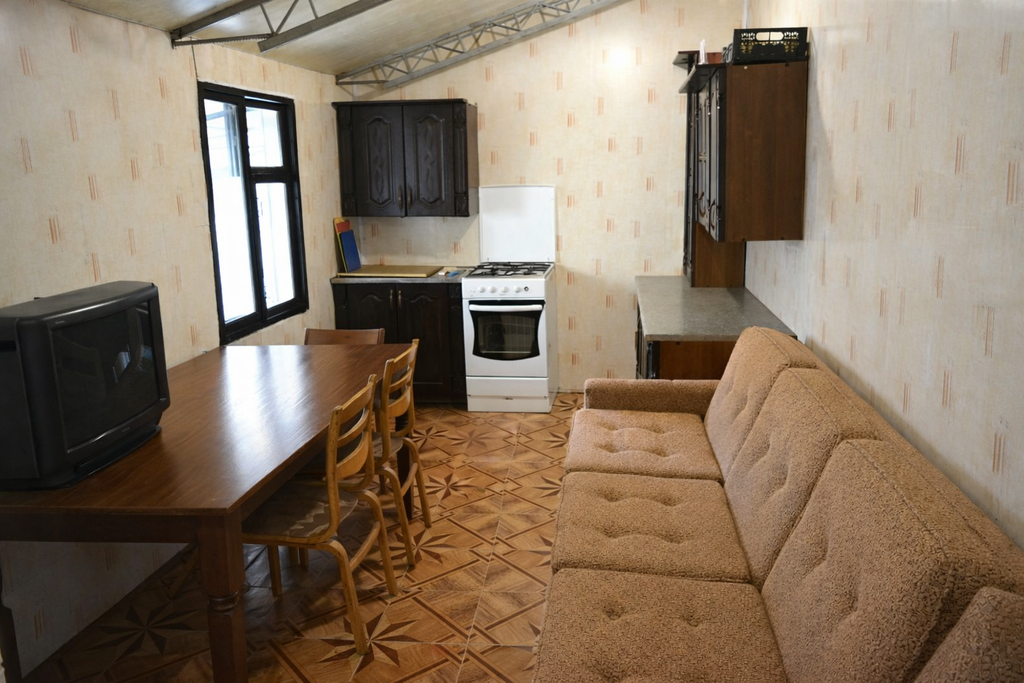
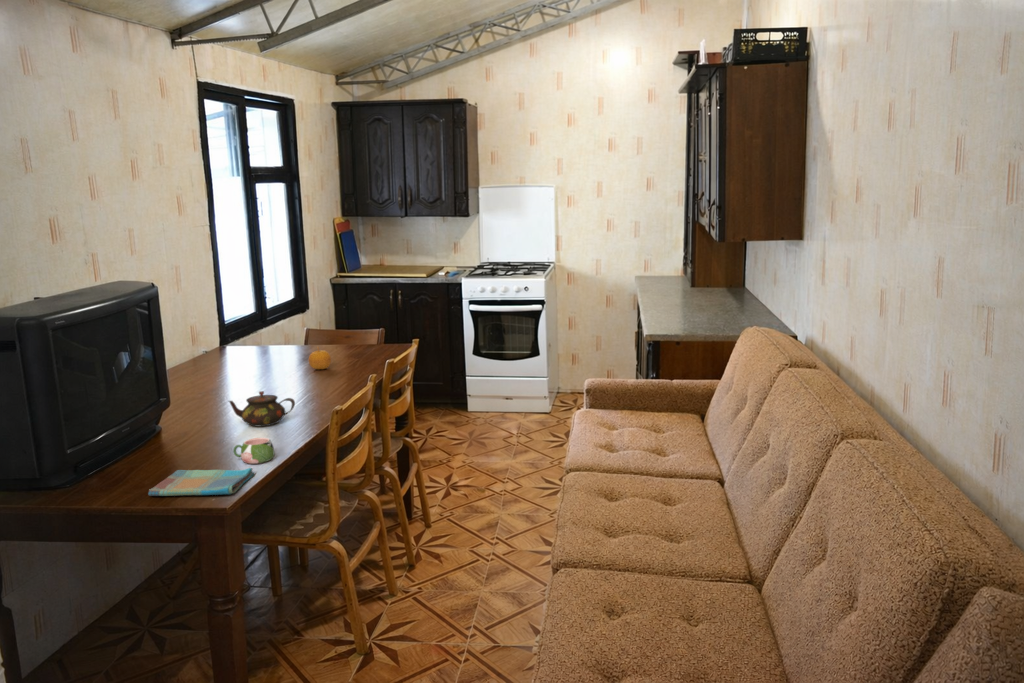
+ teapot (262, 407)
+ mug (253, 450)
+ dish towel (202, 481)
+ fruit (319, 357)
